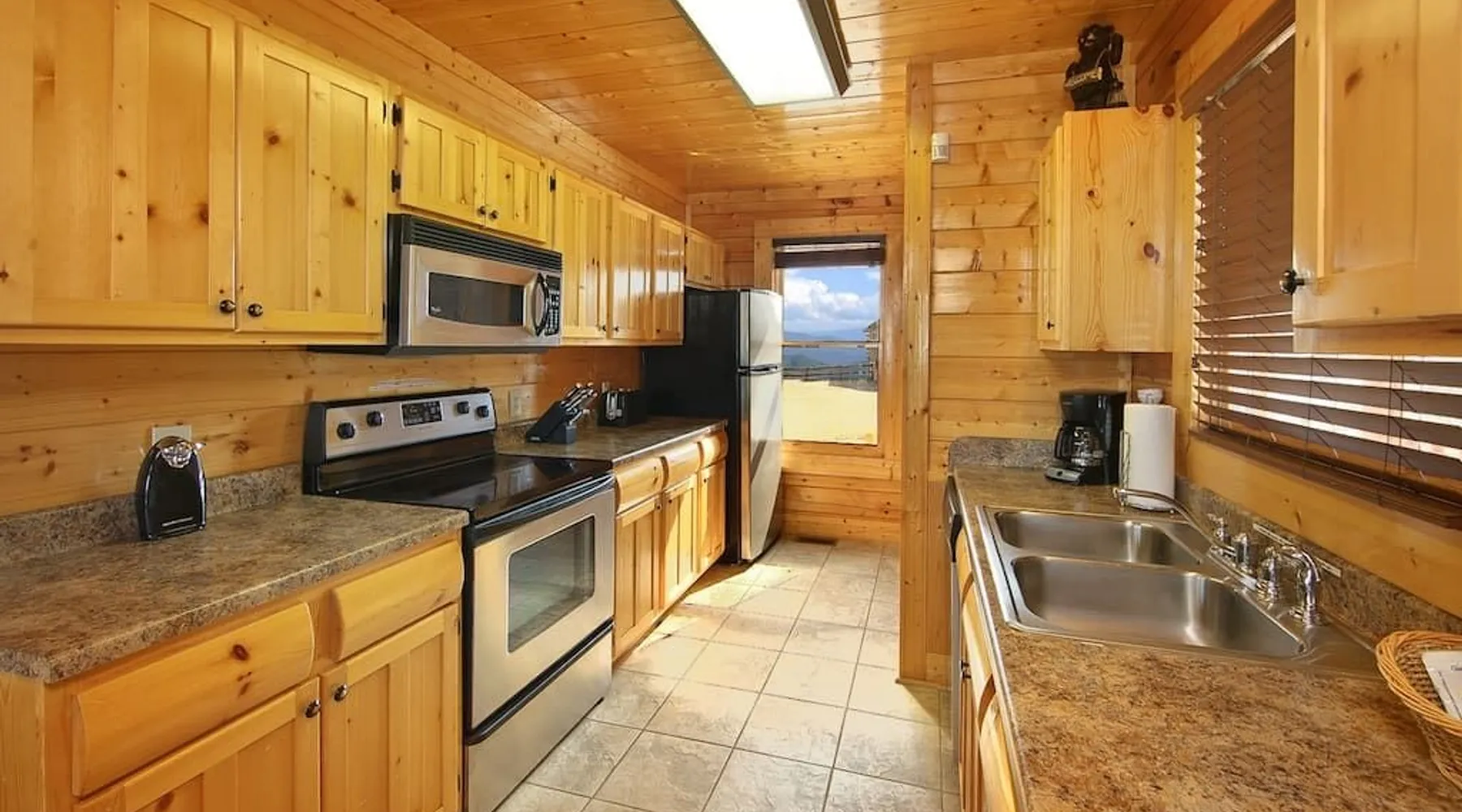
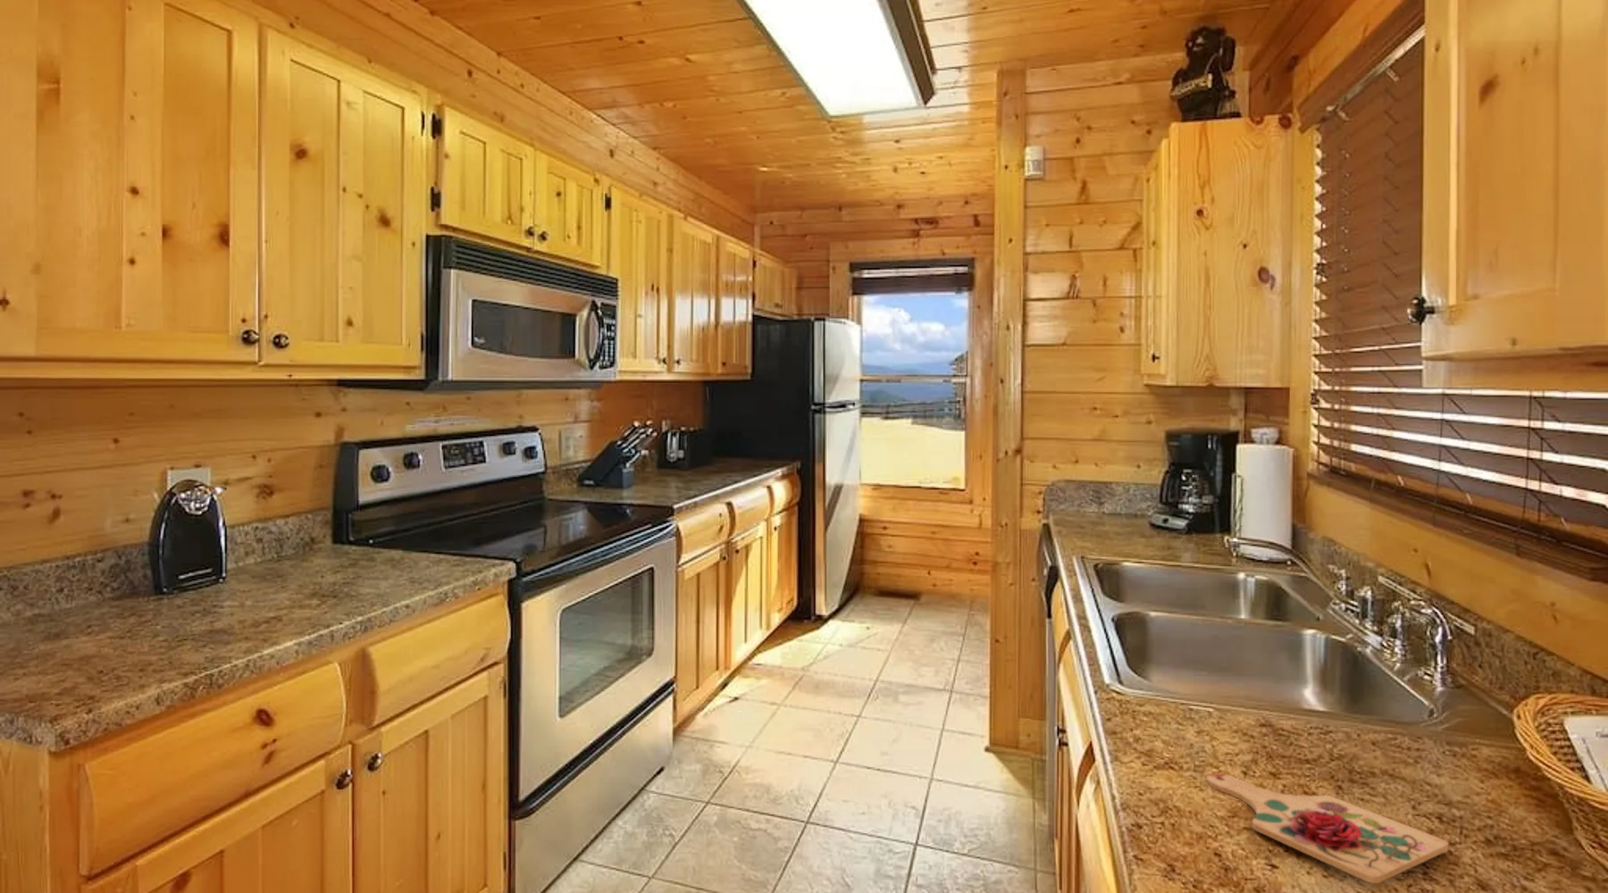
+ cutting board (1301, 806)
